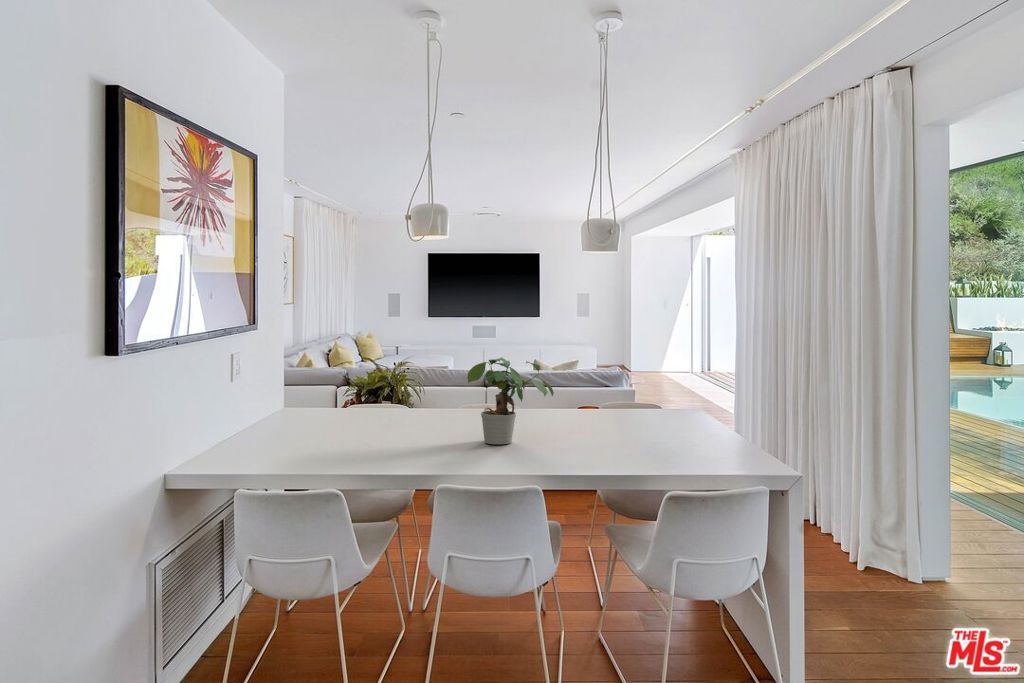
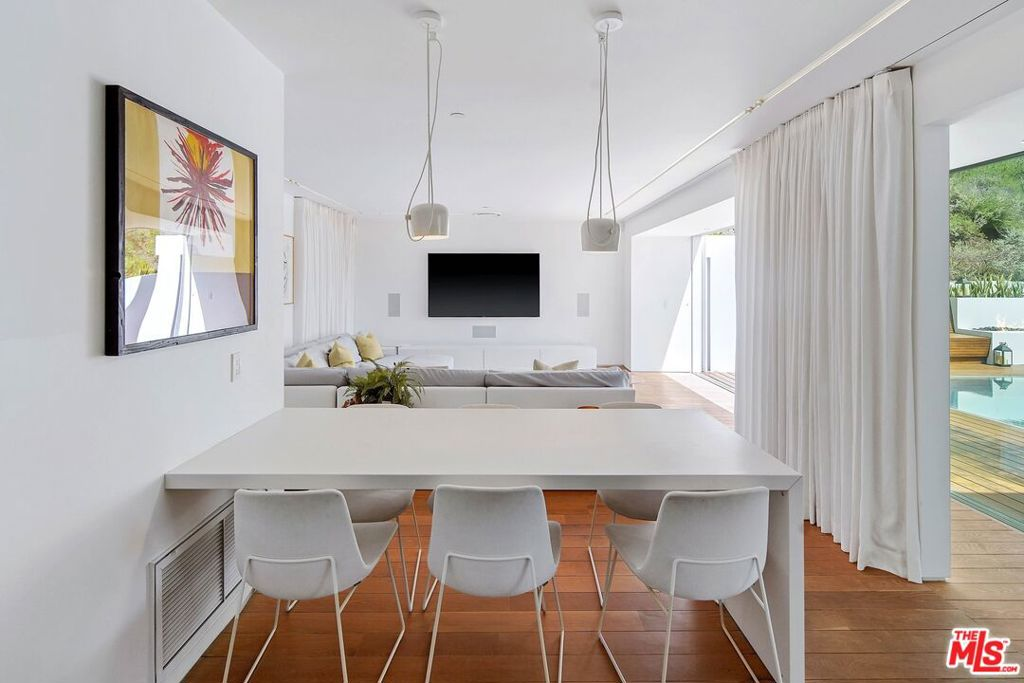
- potted plant (509, 399)
